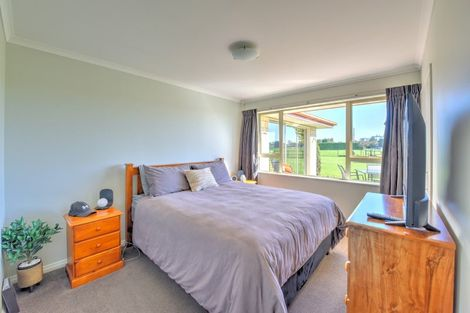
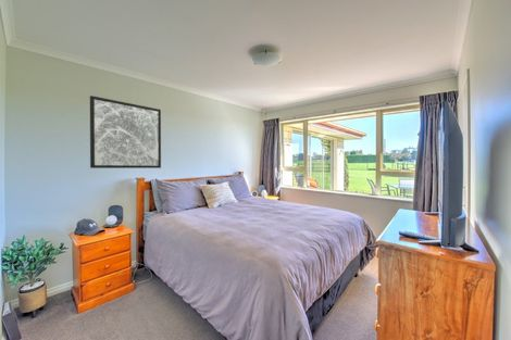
+ wall art (128, 136)
